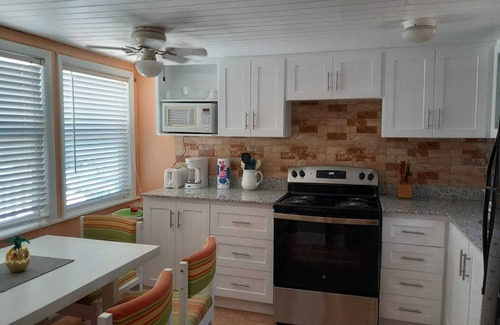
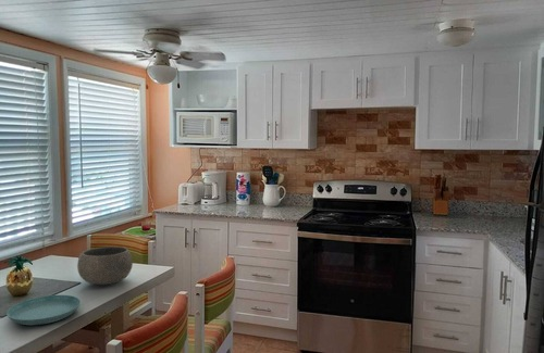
+ saucer (45, 310)
+ bowl (106, 266)
